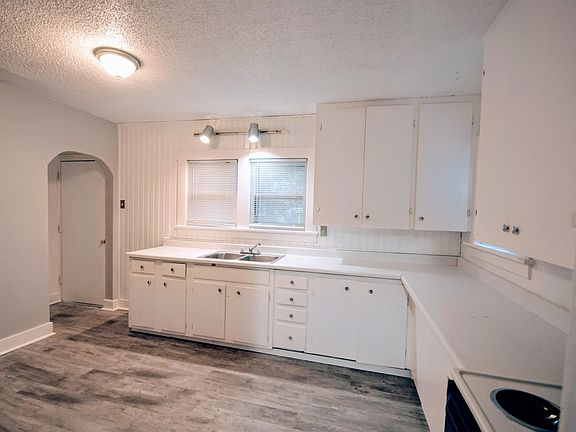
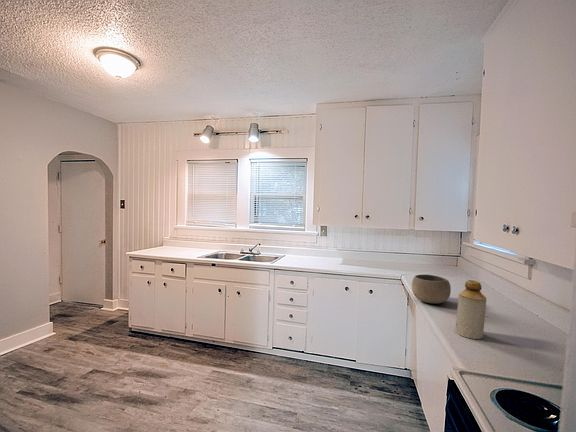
+ bottle (470, 307)
+ bowl (431, 289)
